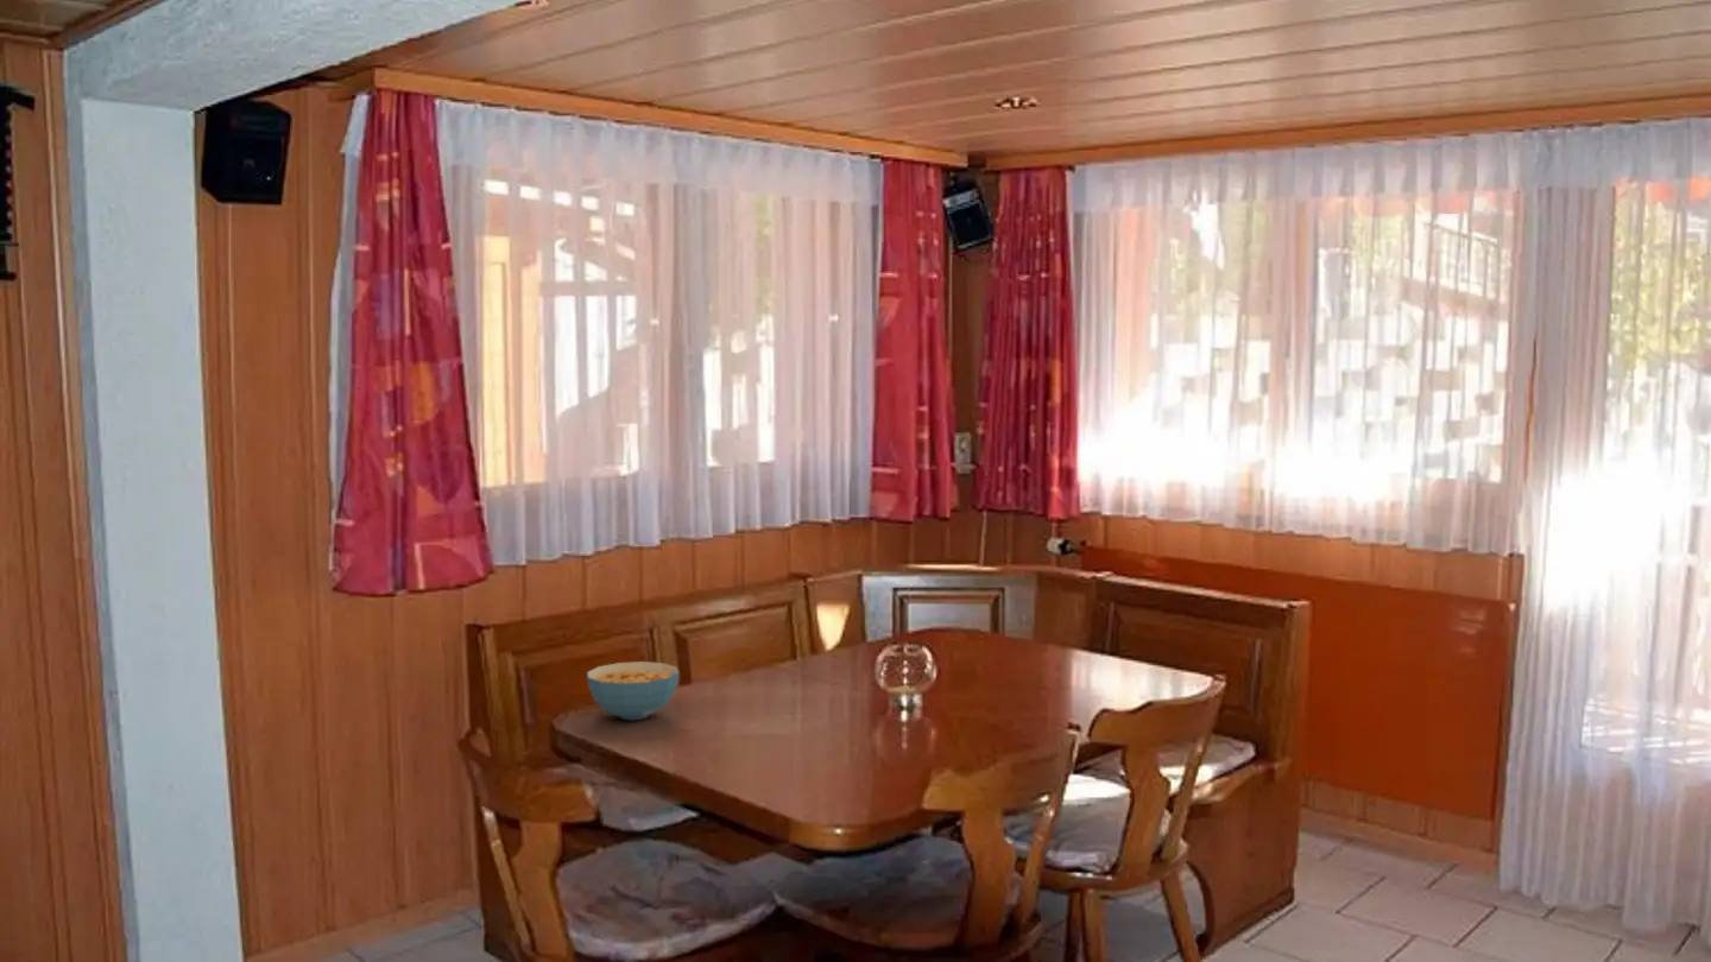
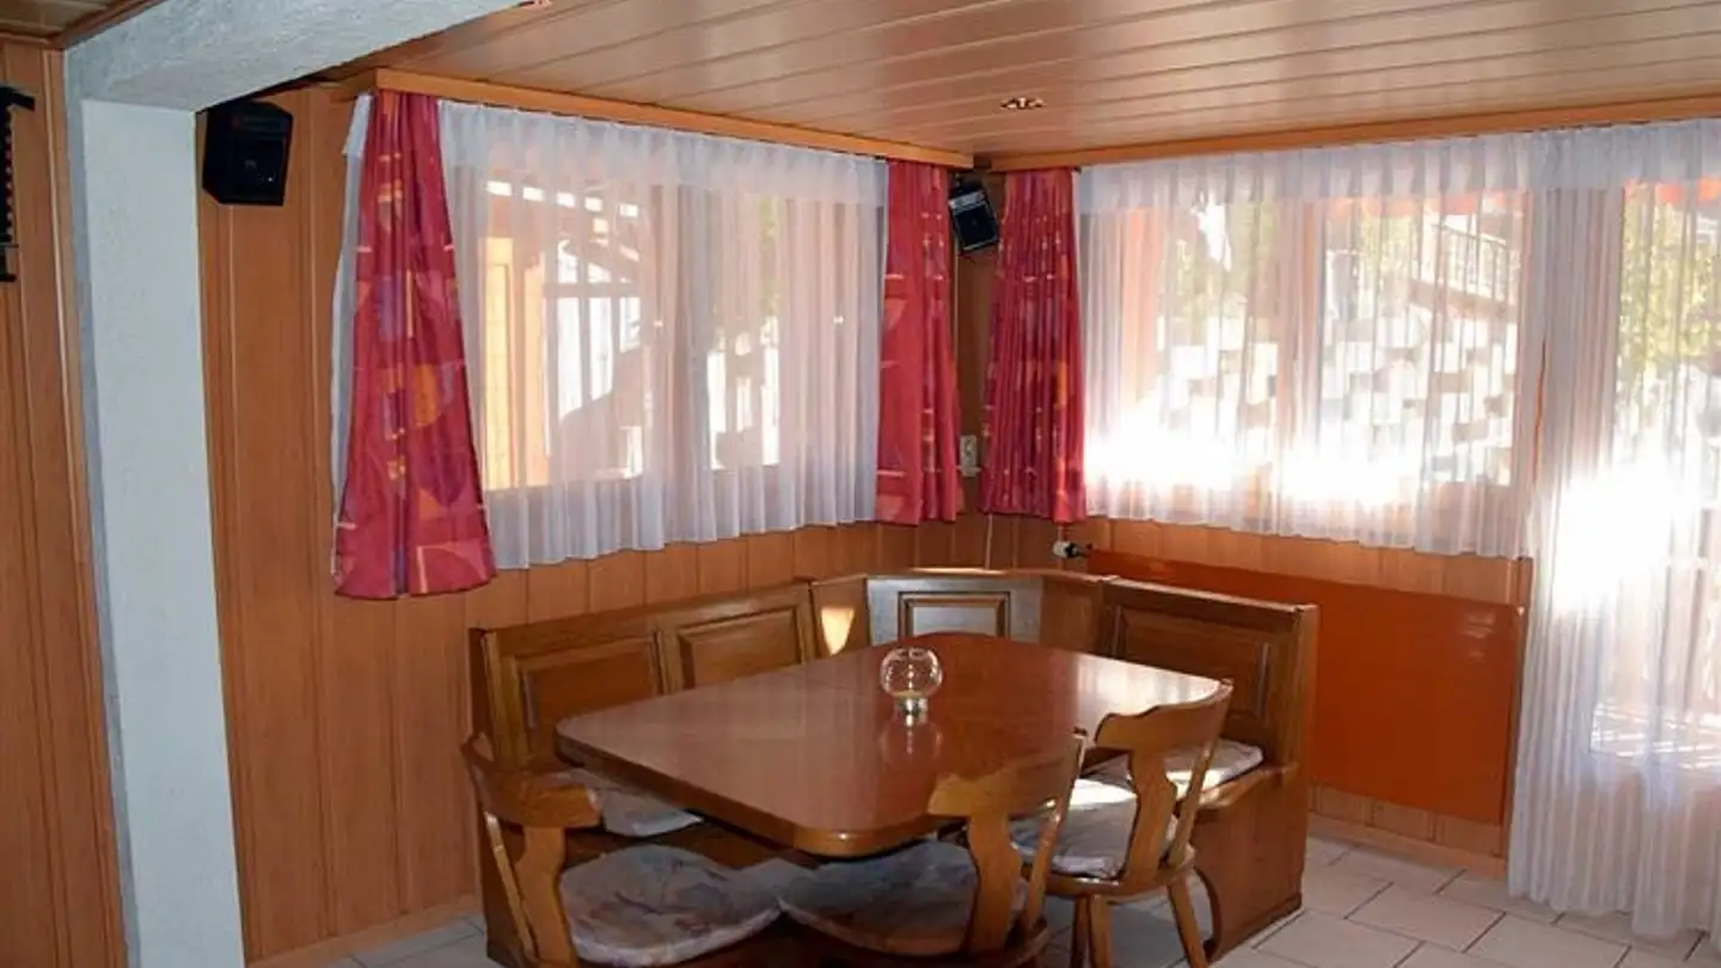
- cereal bowl (633, 694)
